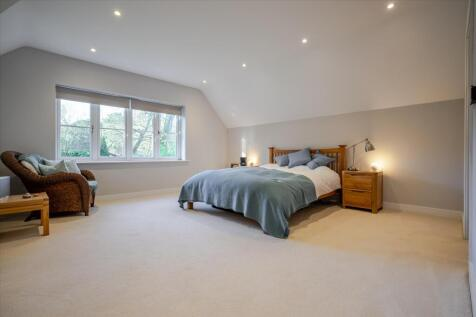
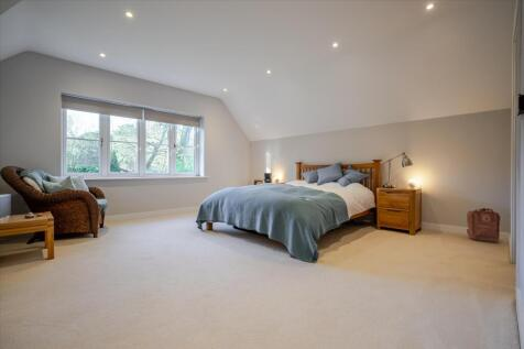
+ backpack (482, 223)
